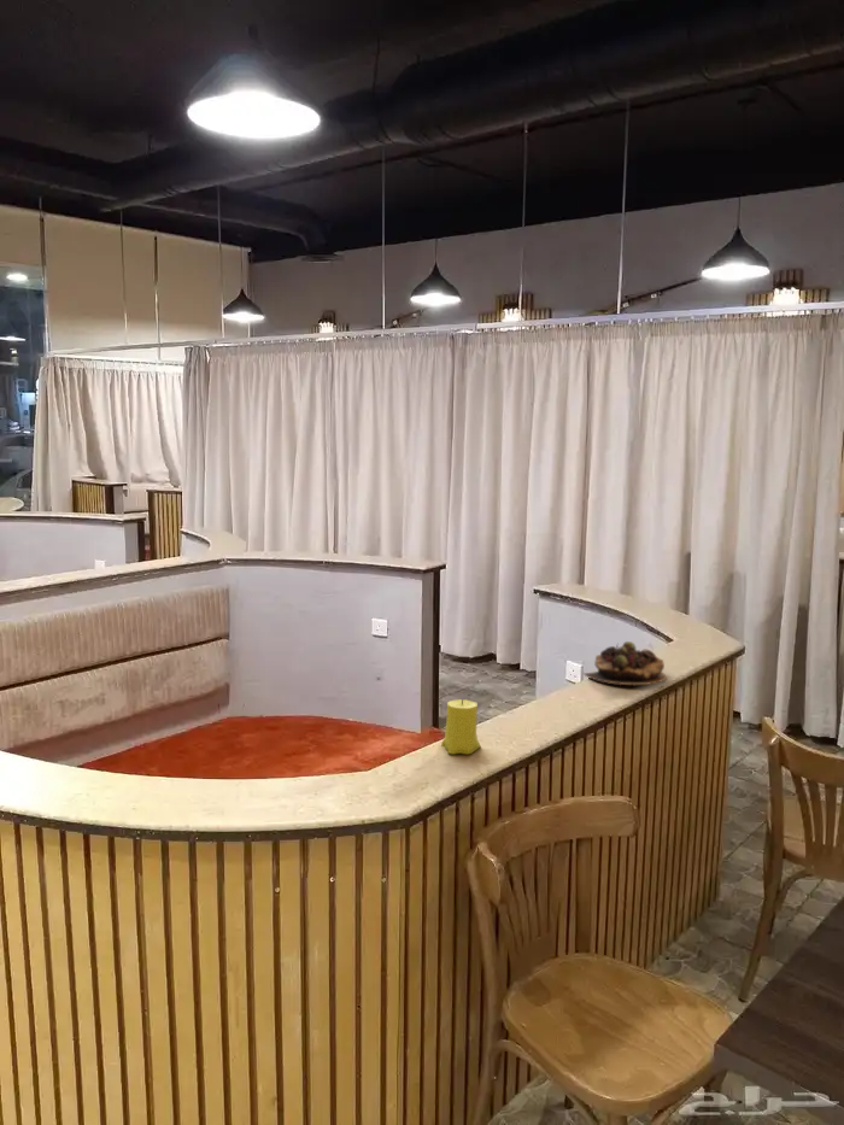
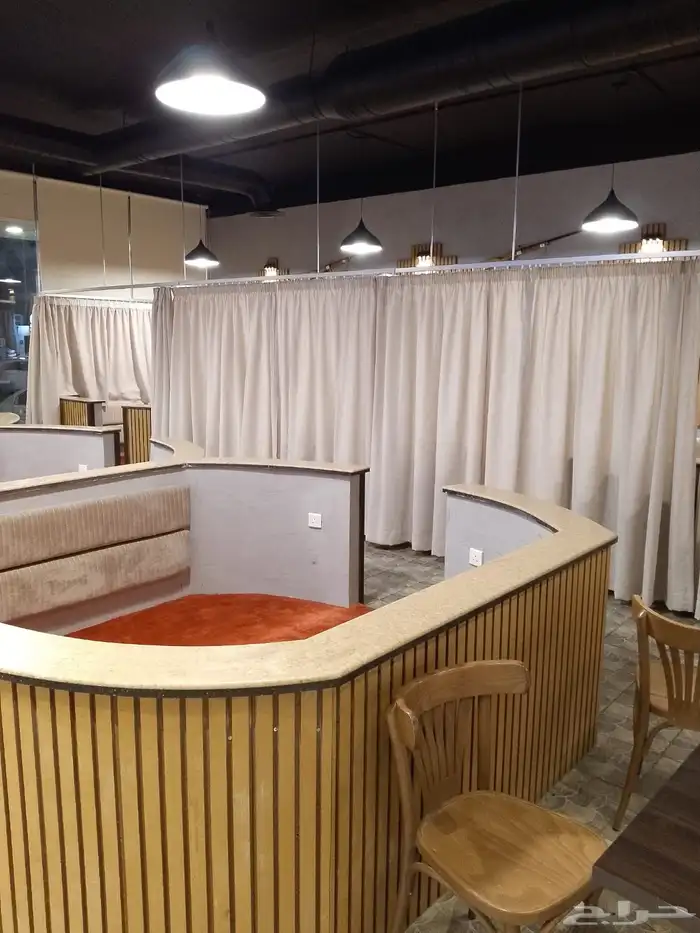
- candle (463, 722)
- succulent plant (625, 660)
